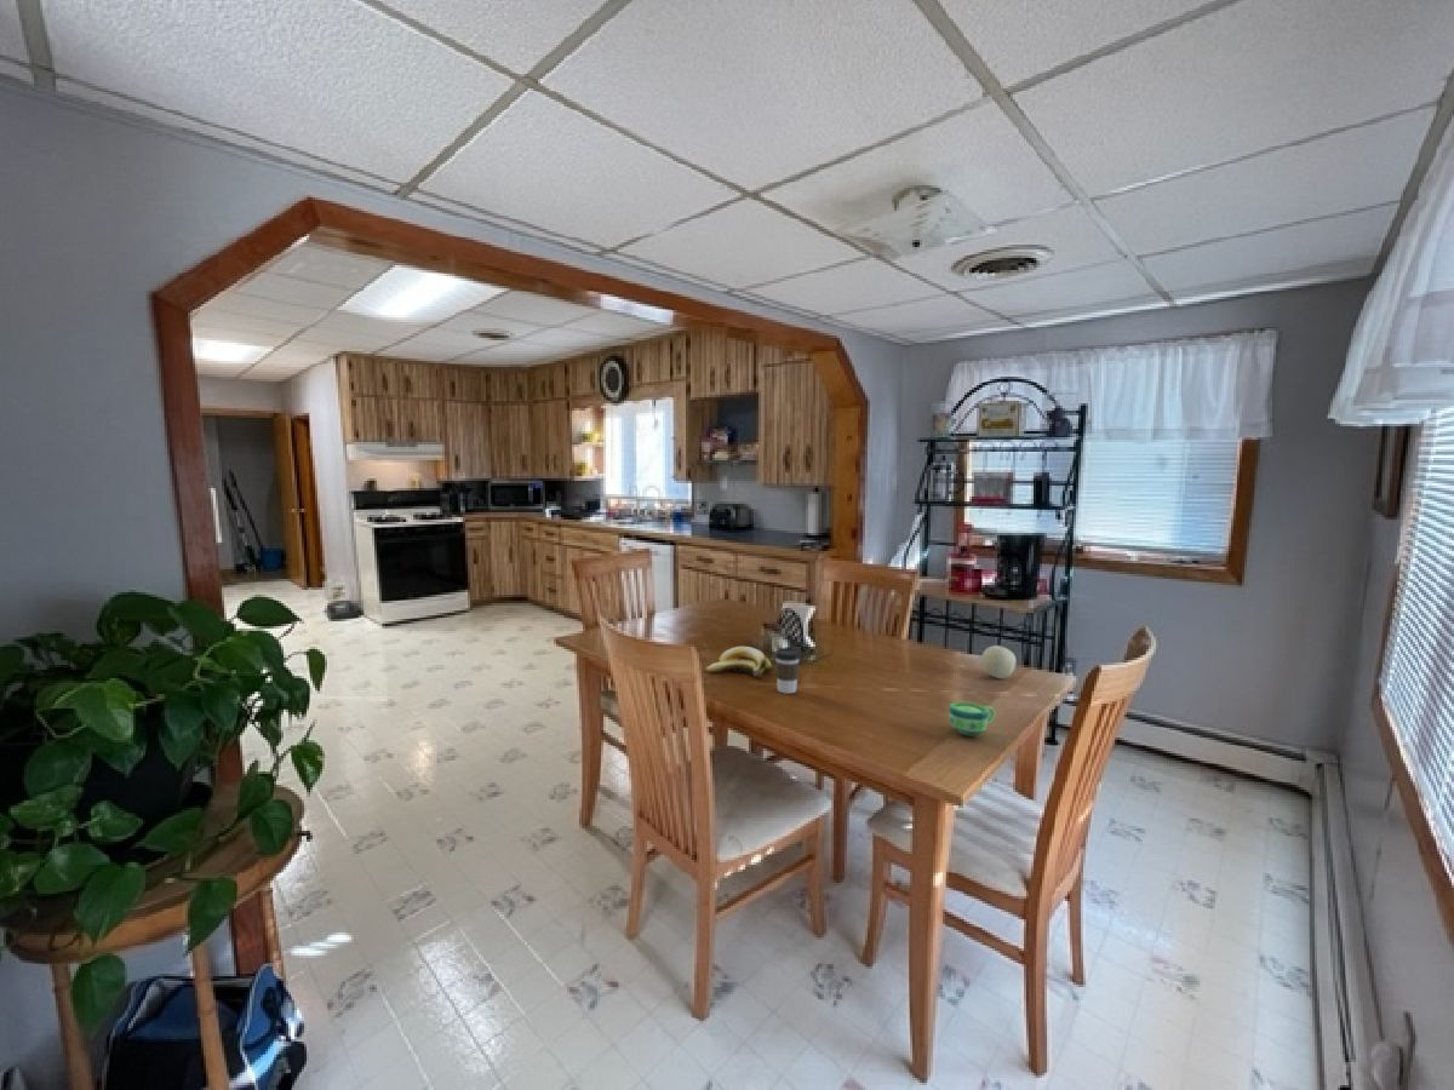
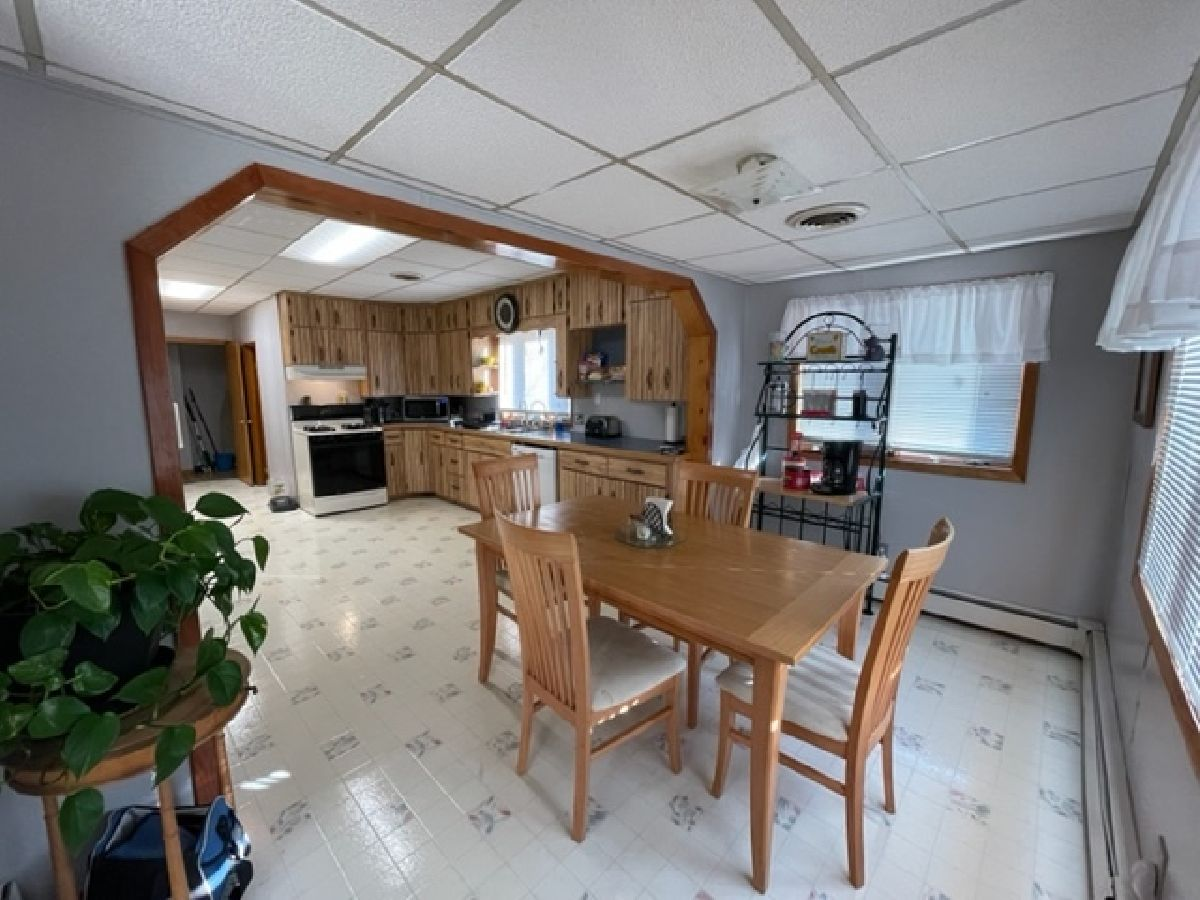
- coffee cup (786, 670)
- banana (740, 661)
- fruit (998, 661)
- cup (972, 717)
